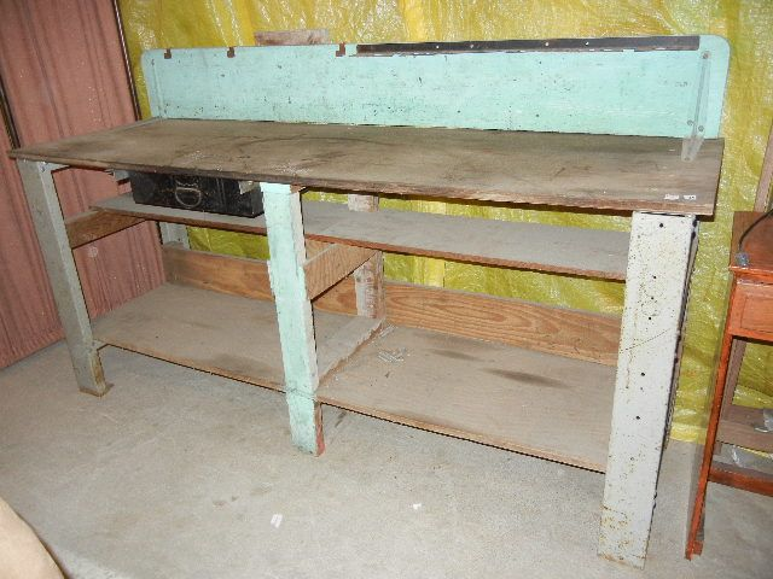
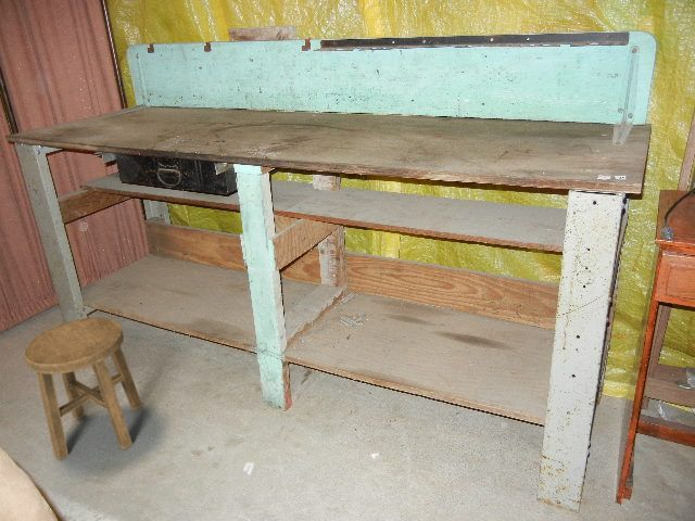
+ stool (87, 386)
